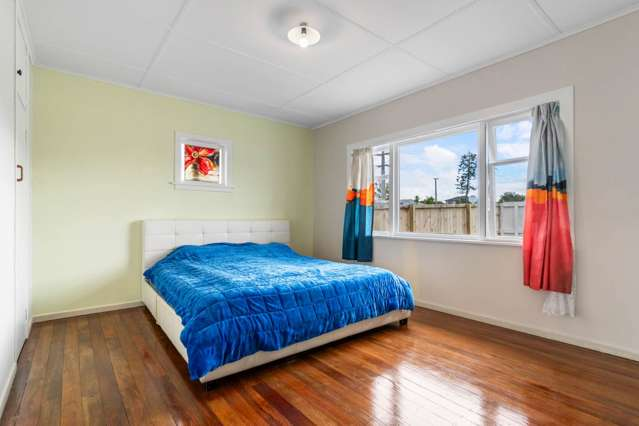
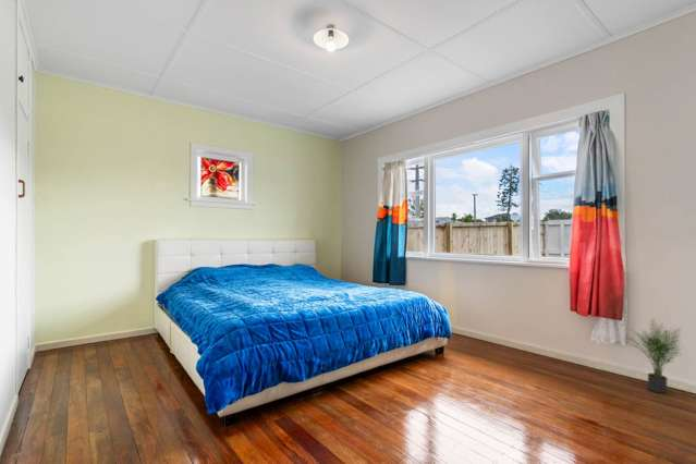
+ potted plant (652, 353)
